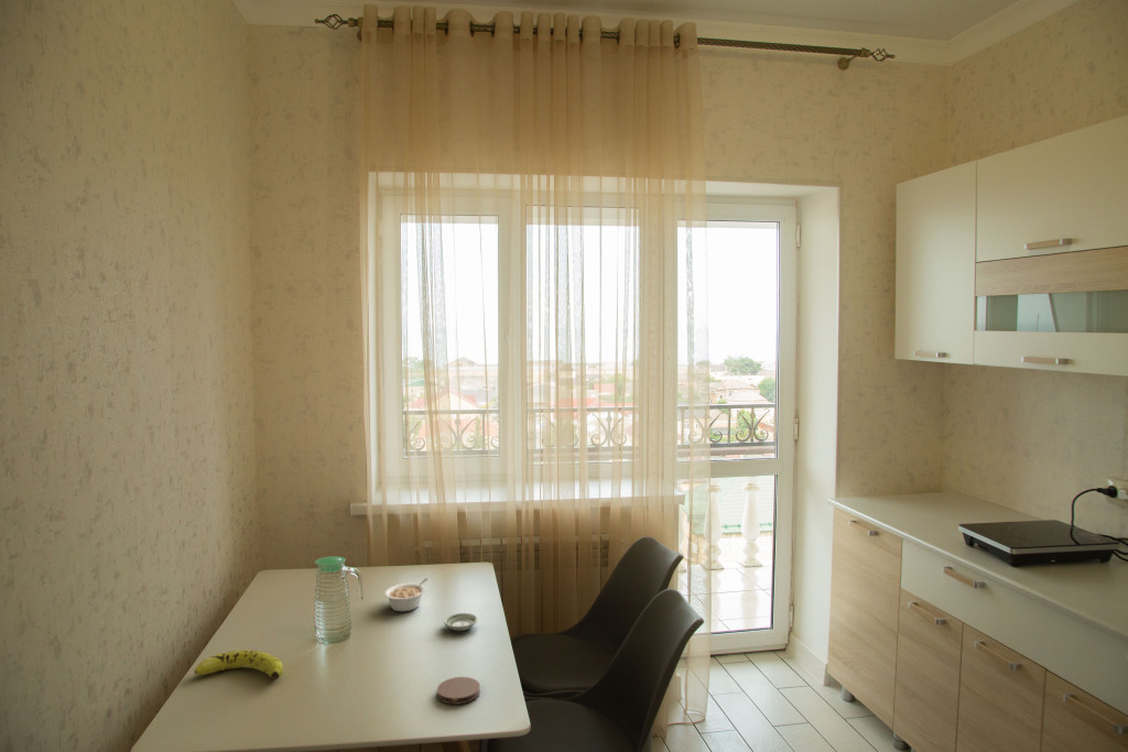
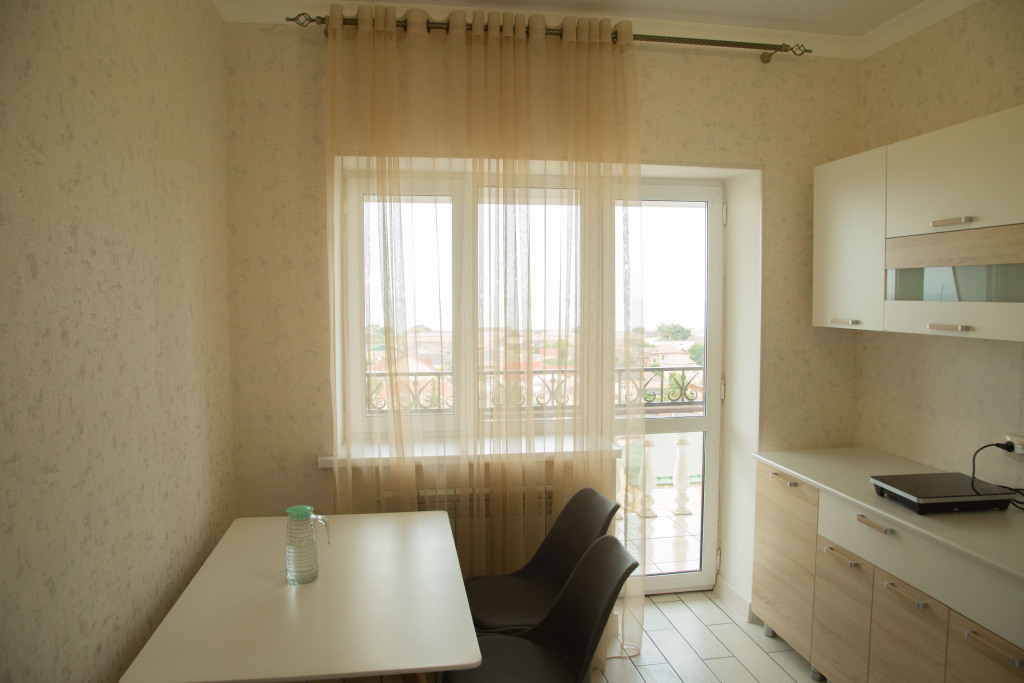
- coaster (458, 689)
- saucer (460, 623)
- legume (405, 596)
- fruit (238, 667)
